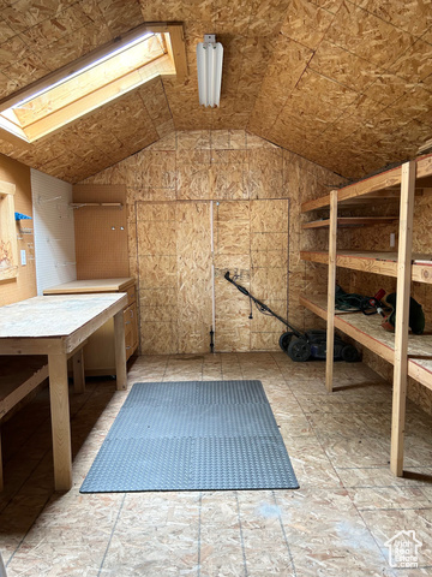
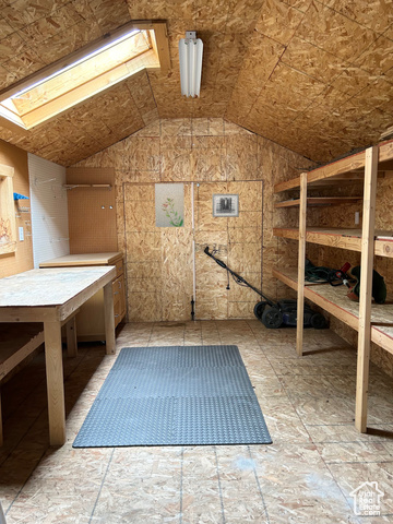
+ wall art (169, 205)
+ wall art (225, 205)
